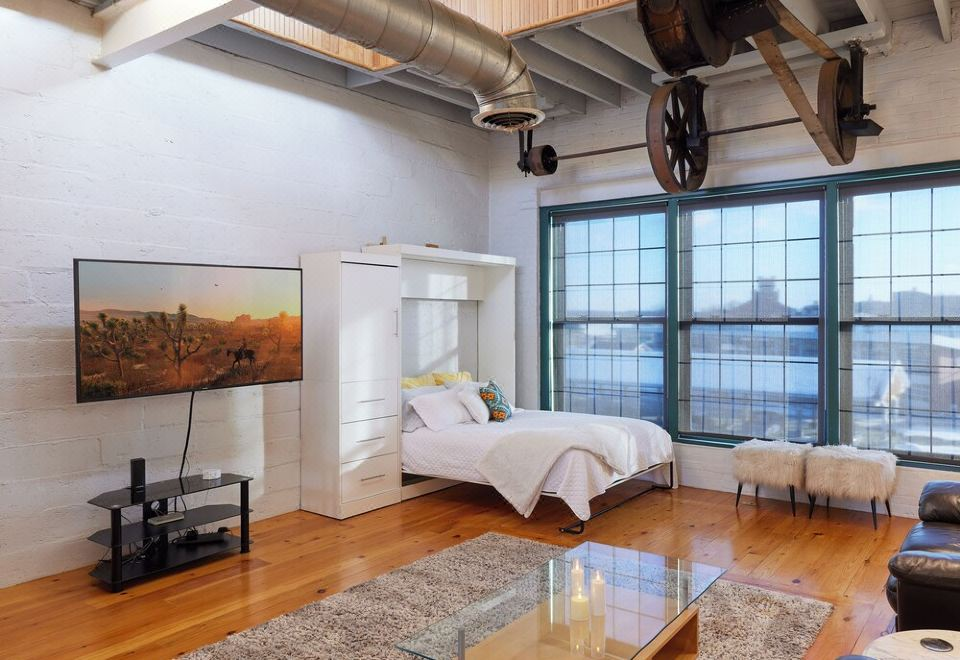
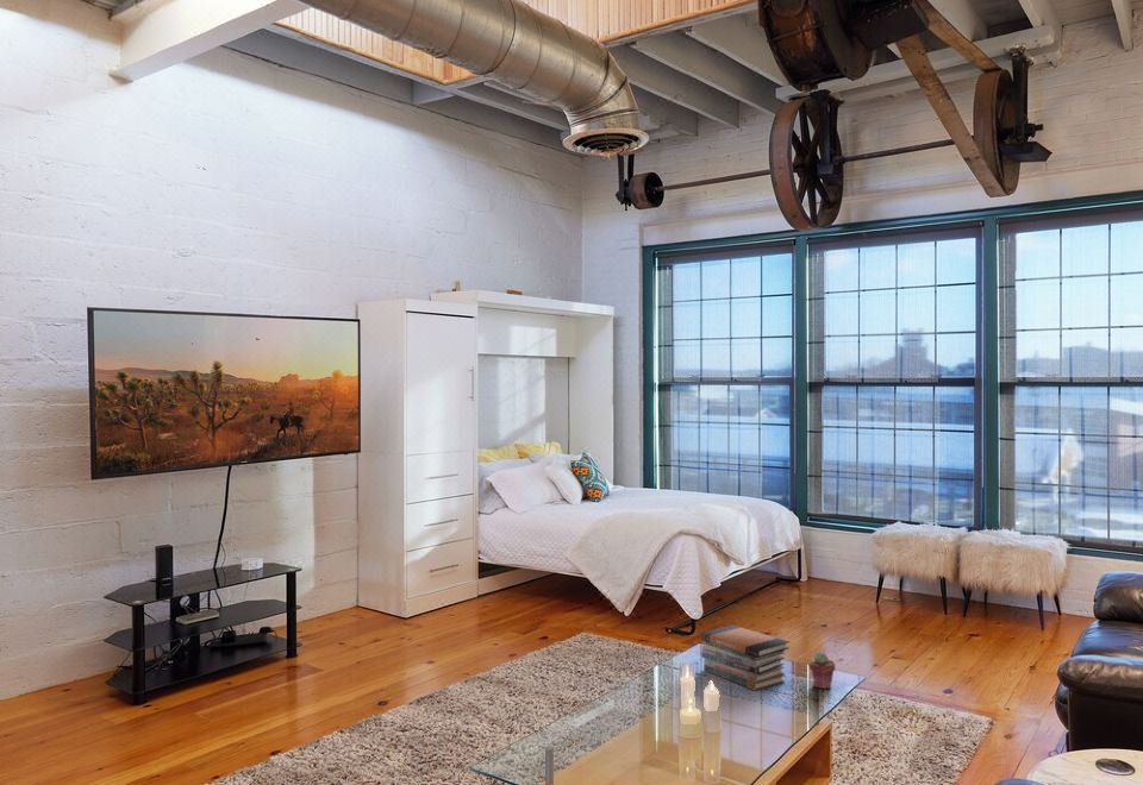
+ potted succulent (822, 668)
+ book stack (743, 655)
